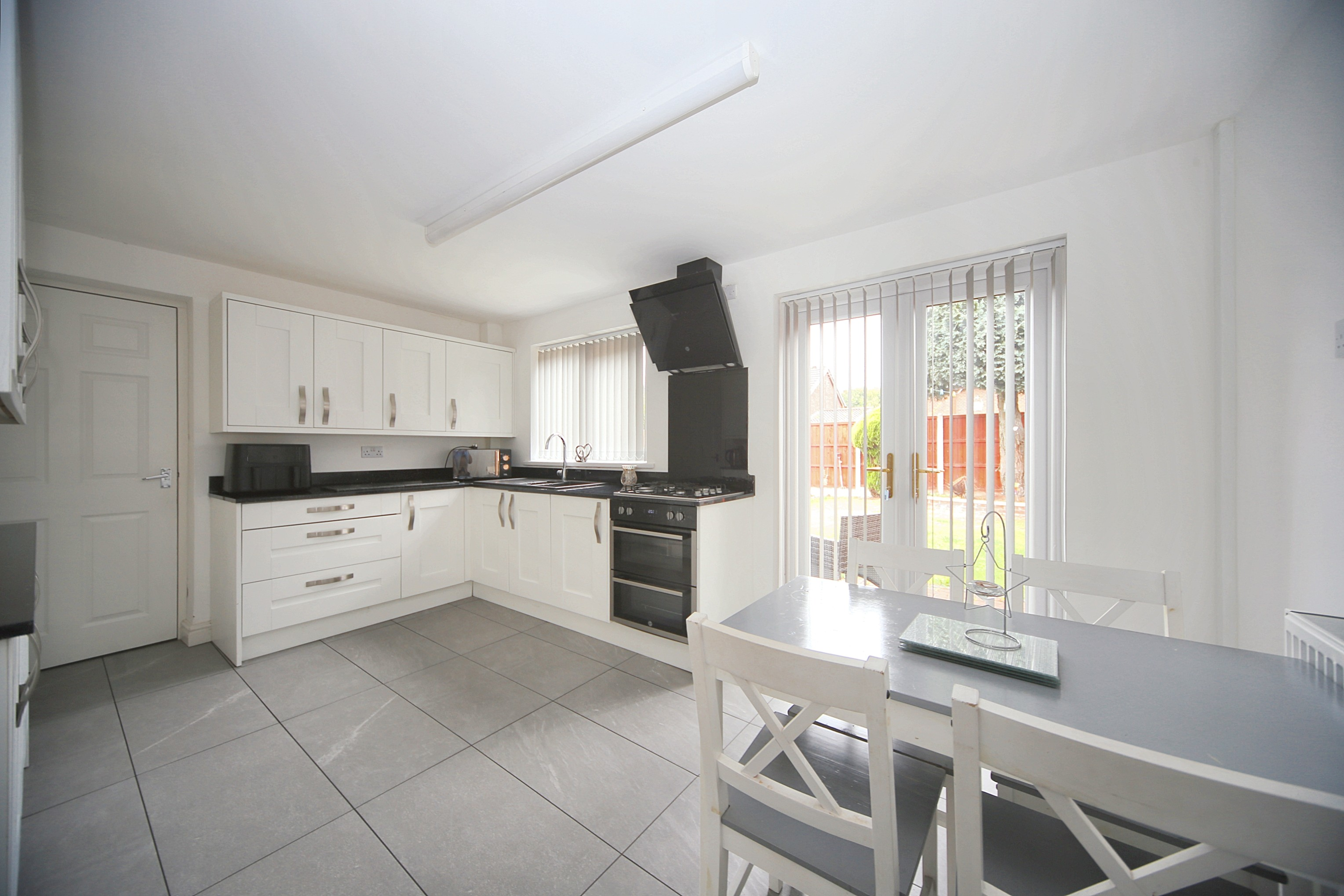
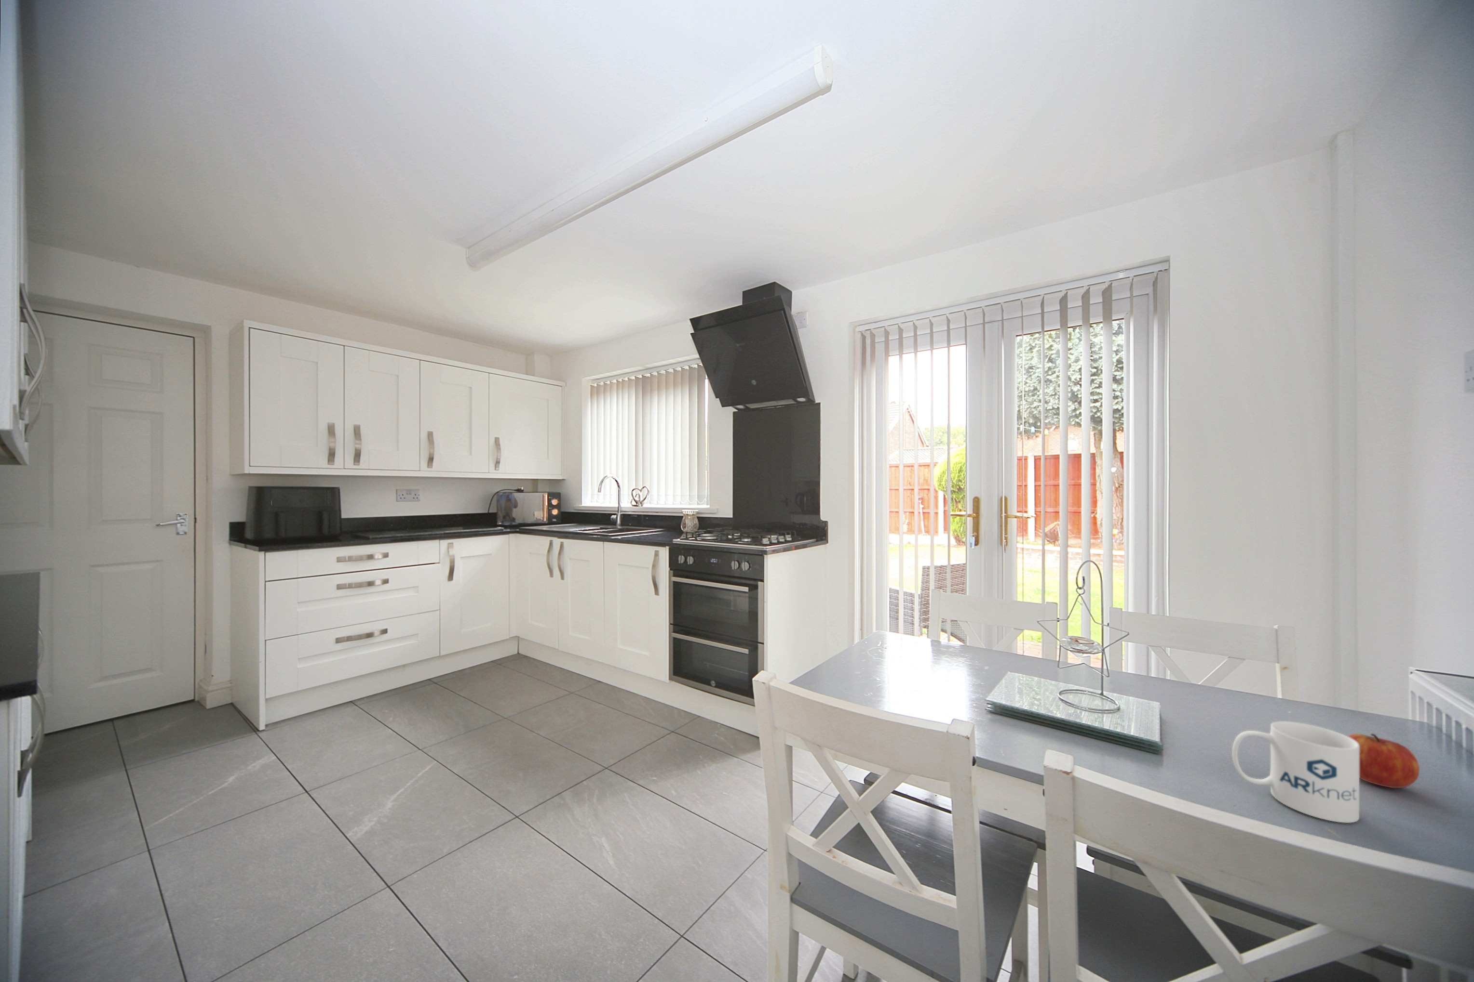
+ fruit (1379, 757)
+ mug (1297, 765)
